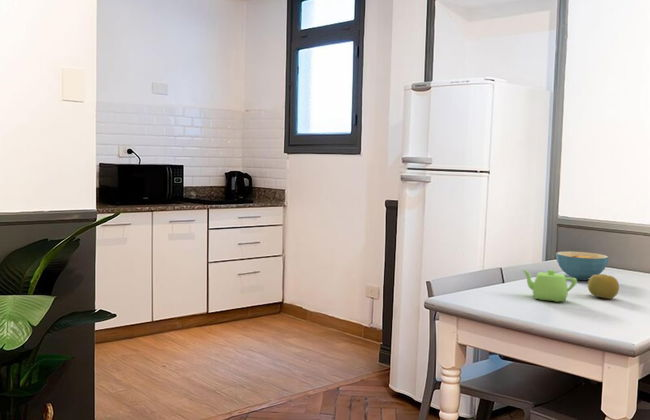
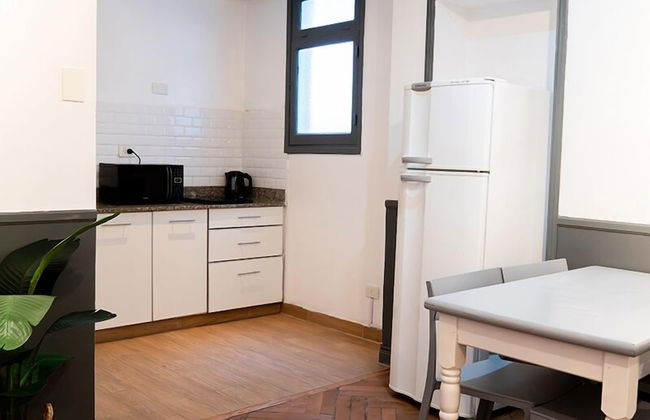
- fruit (603, 285)
- cereal bowl (581, 266)
- teapot (548, 284)
